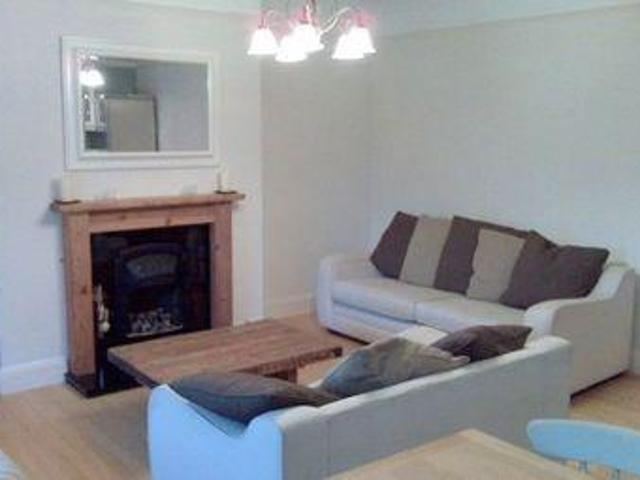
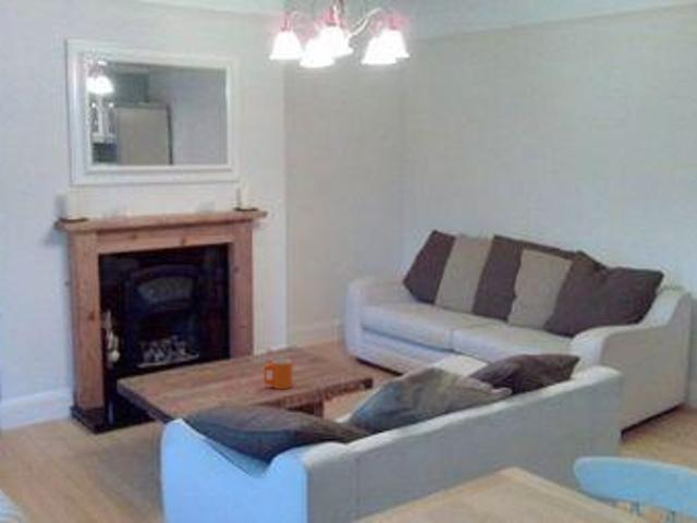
+ mug (279, 374)
